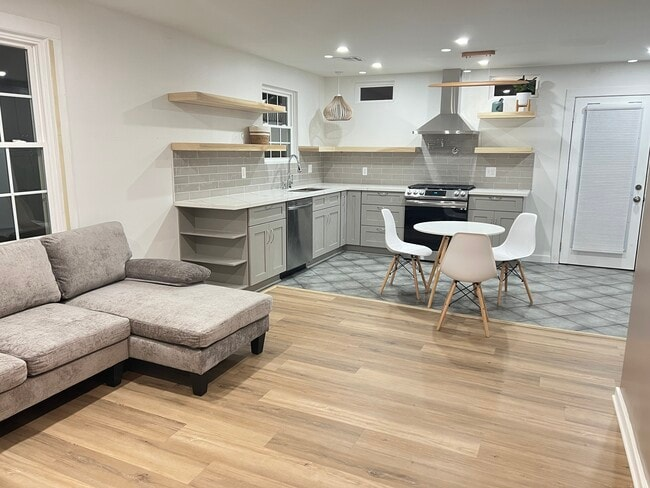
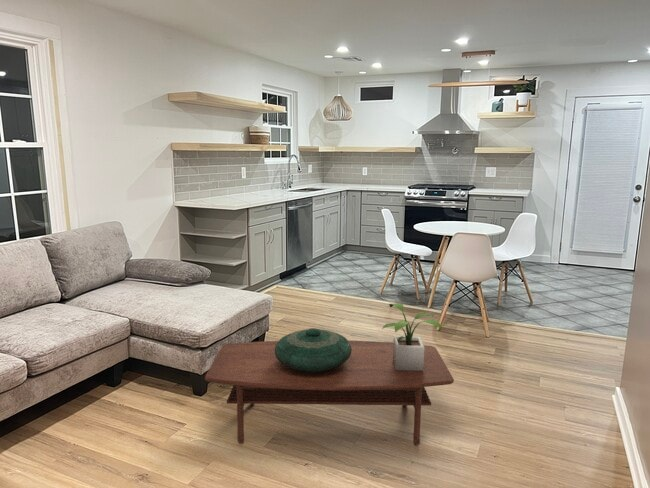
+ potted plant (409, 336)
+ decorative bowl (313, 345)
+ coffee table (328, 392)
